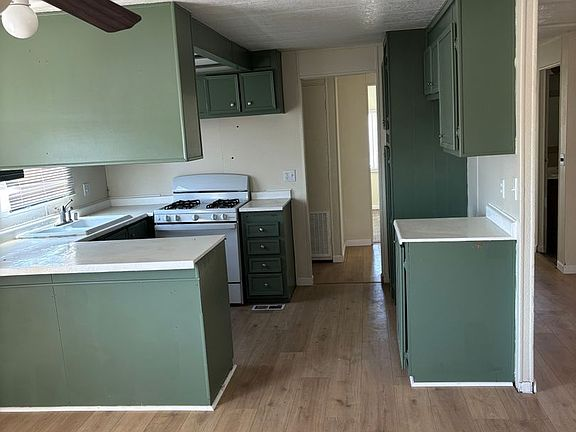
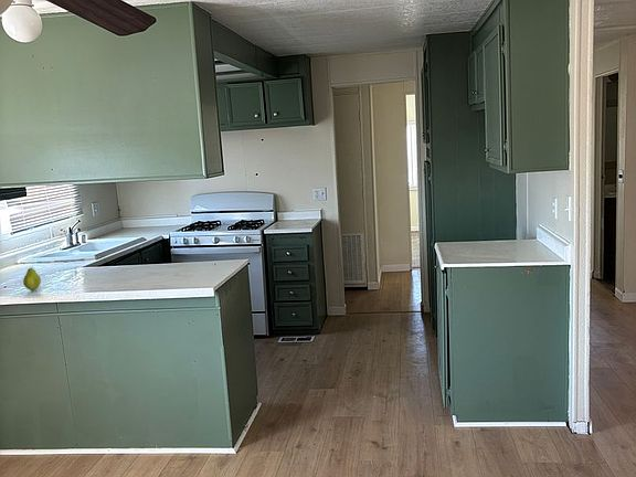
+ fruit (32, 278)
